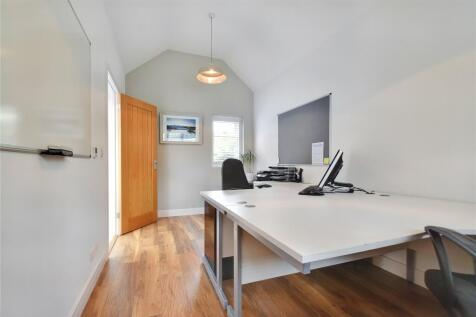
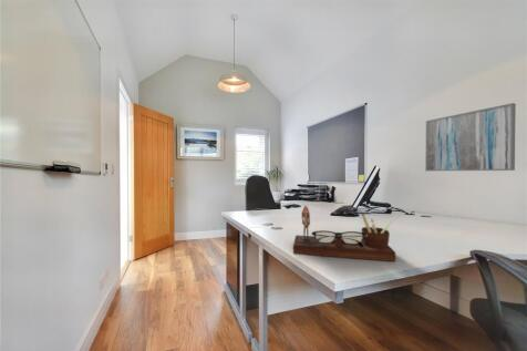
+ wall art (464, 142)
+ desk organizer (345, 231)
